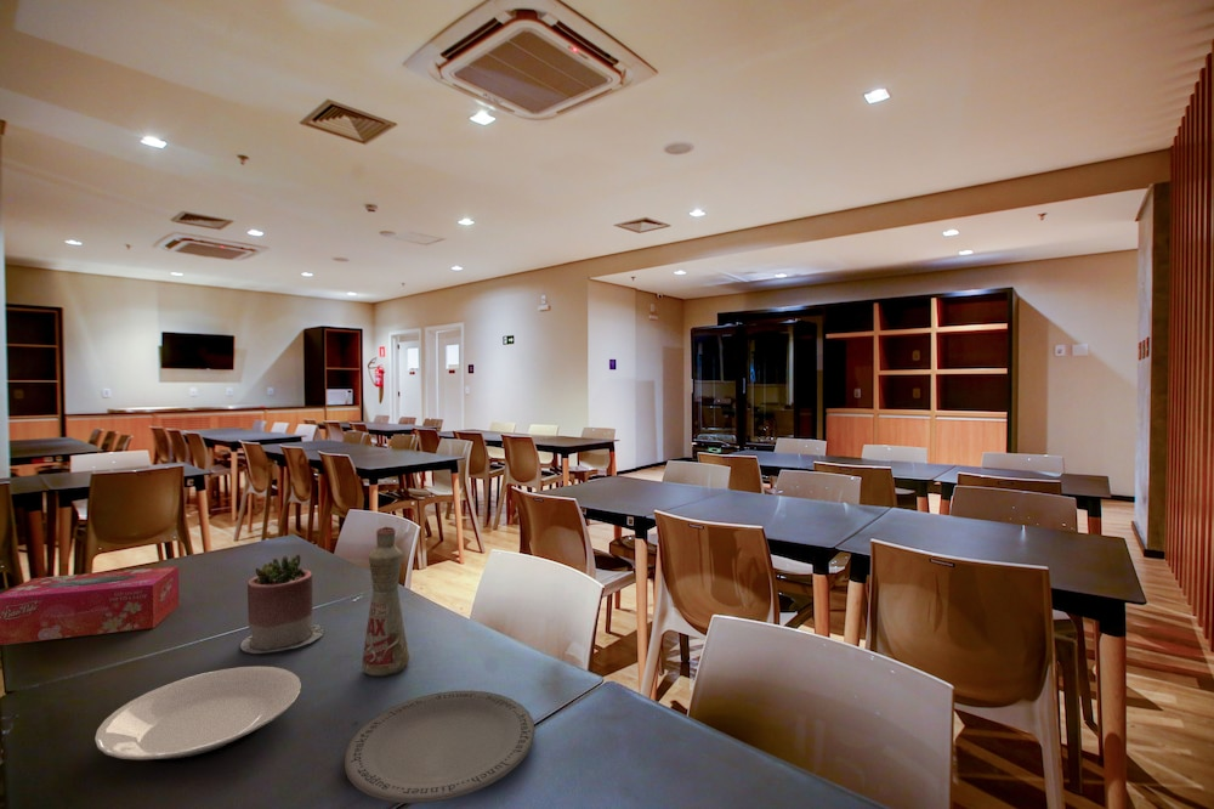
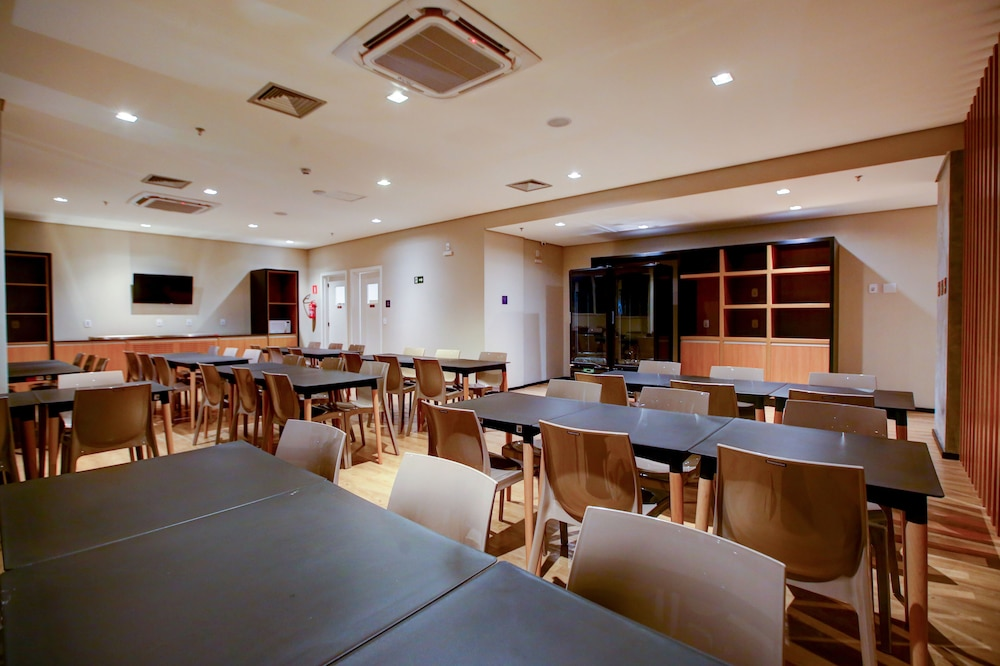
- plate (206, 717)
- succulent planter (283, 598)
- bottle (385, 596)
- plate (443, 741)
- tissue box (92, 602)
